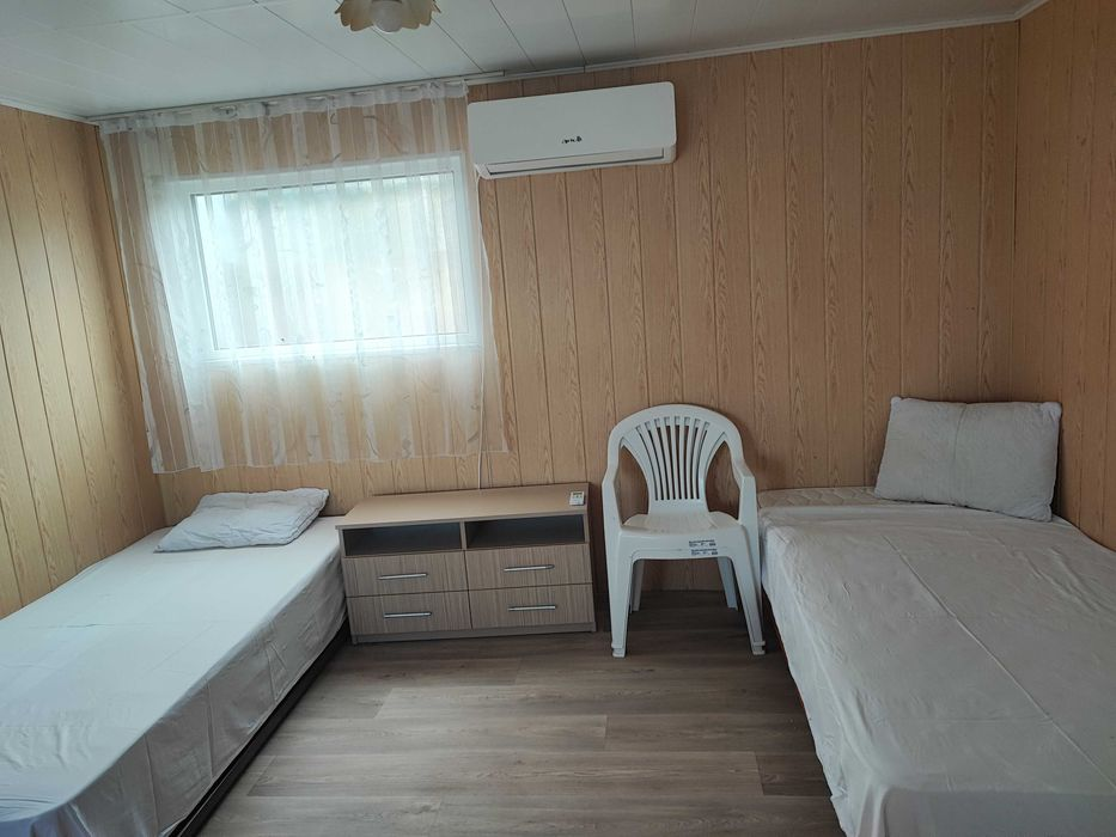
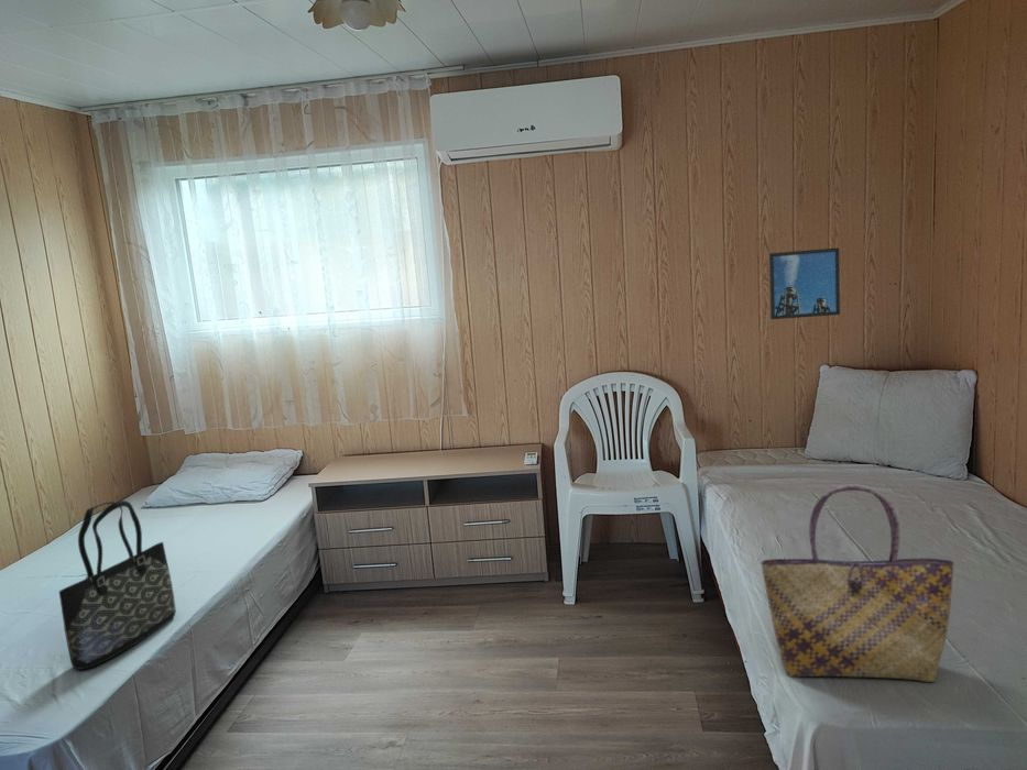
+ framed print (804, 284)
+ tote bag (854, 579)
+ tote bag (118, 572)
